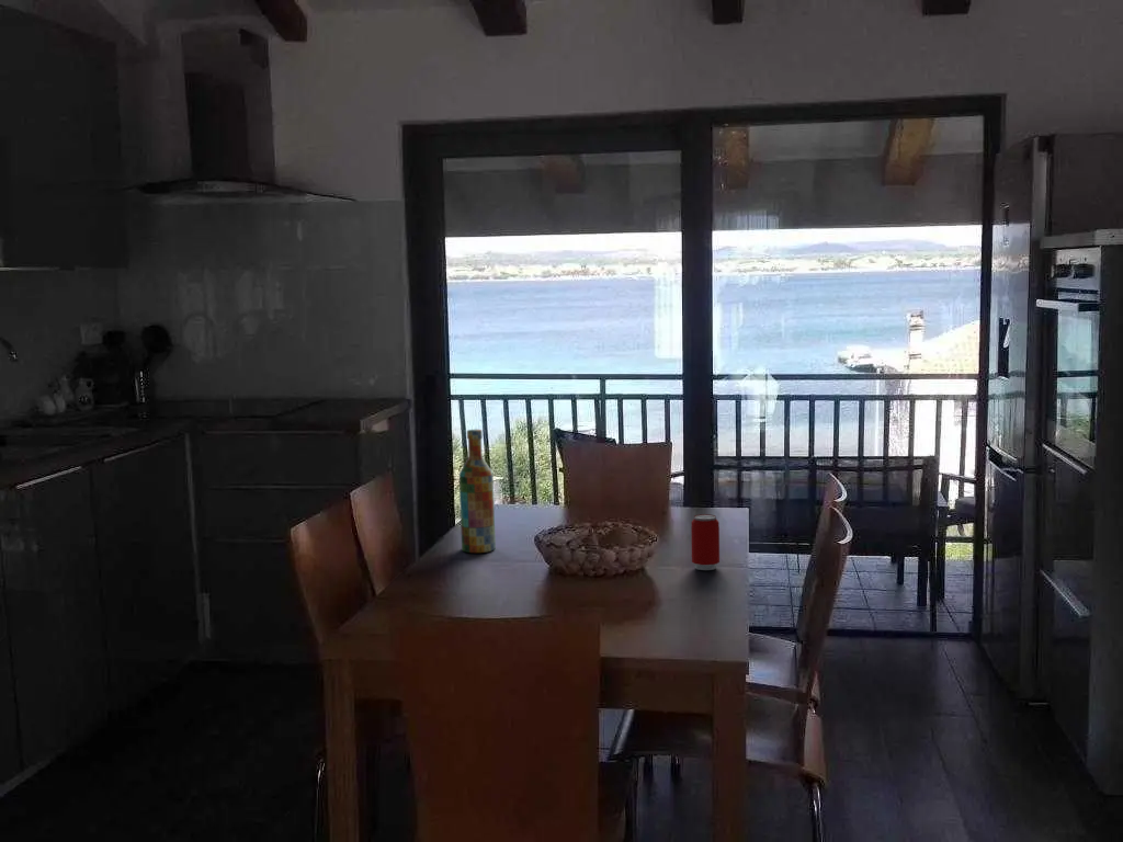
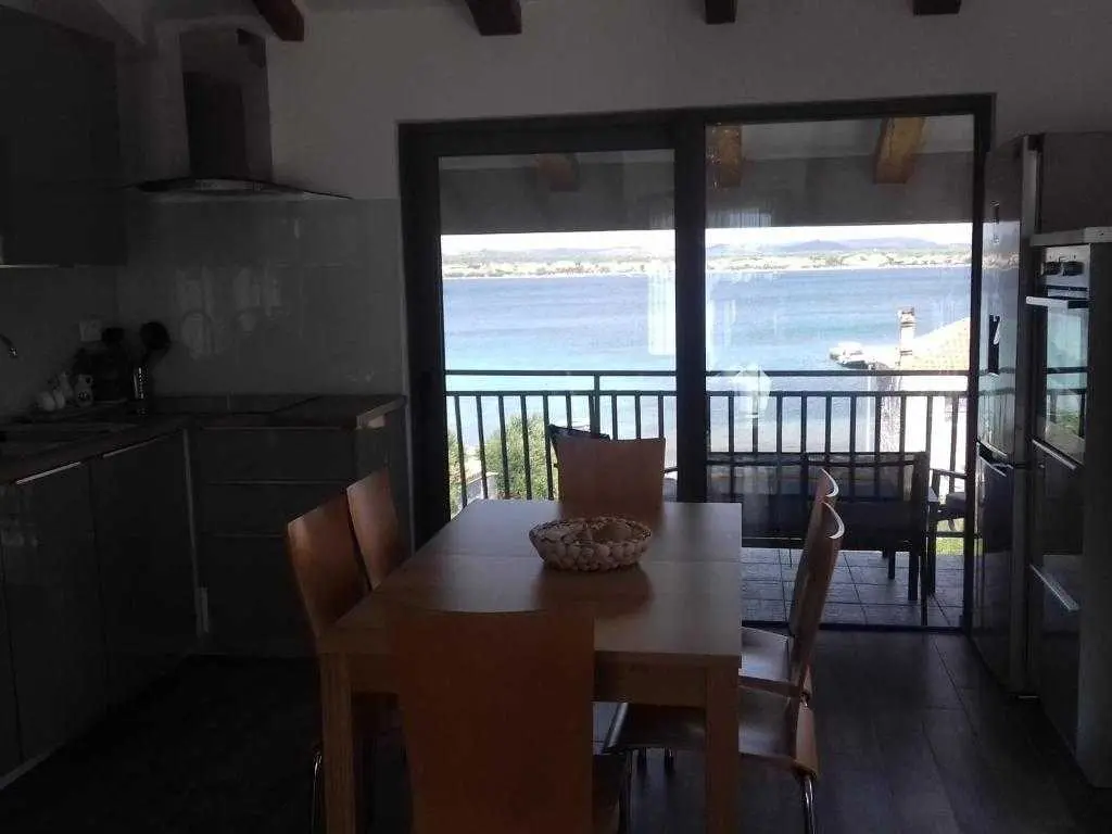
- wine bottle (476, 489)
- beverage can (705, 542)
